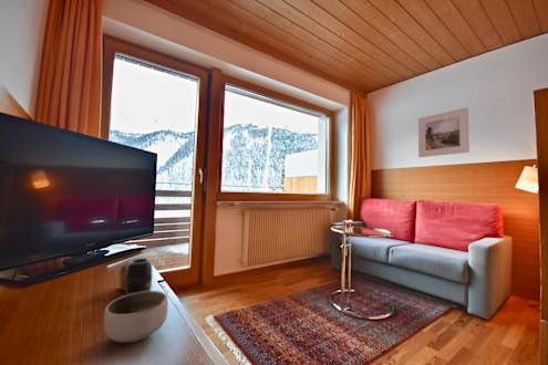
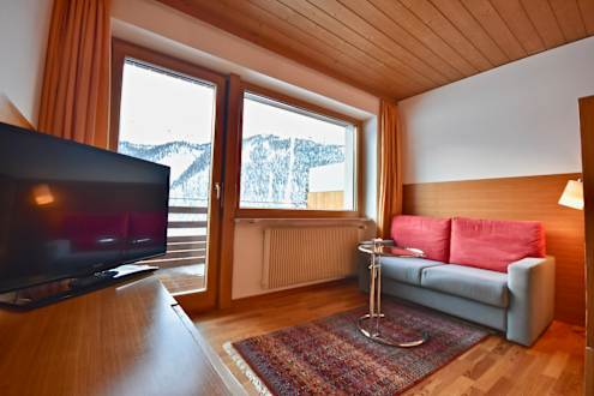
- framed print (442, 134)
- vase (135, 273)
- bowl (137, 316)
